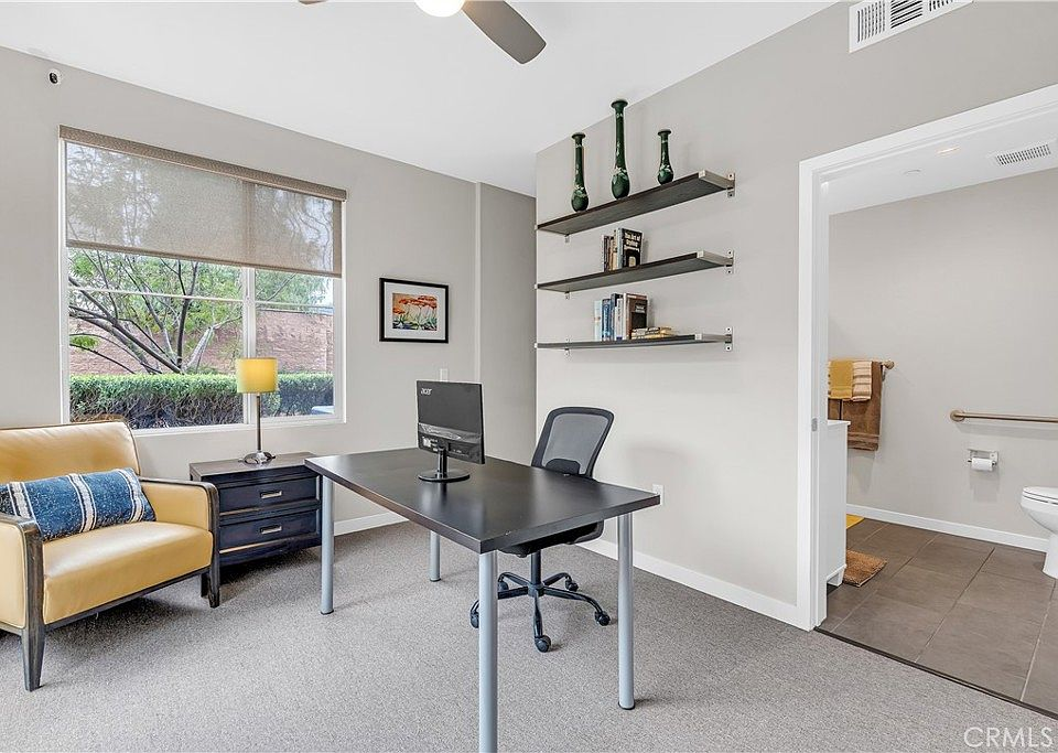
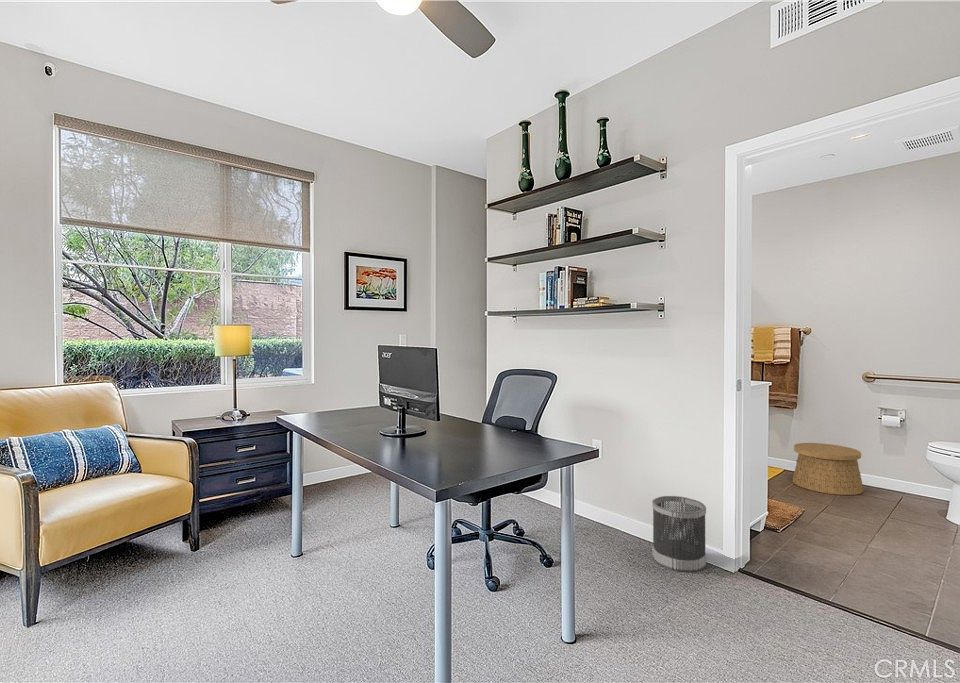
+ basket (826, 467)
+ wastebasket (678, 532)
